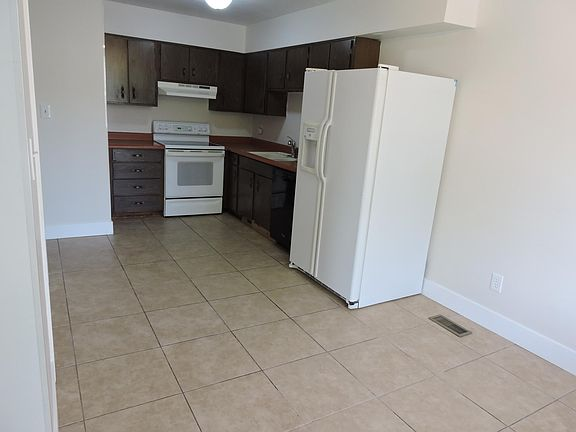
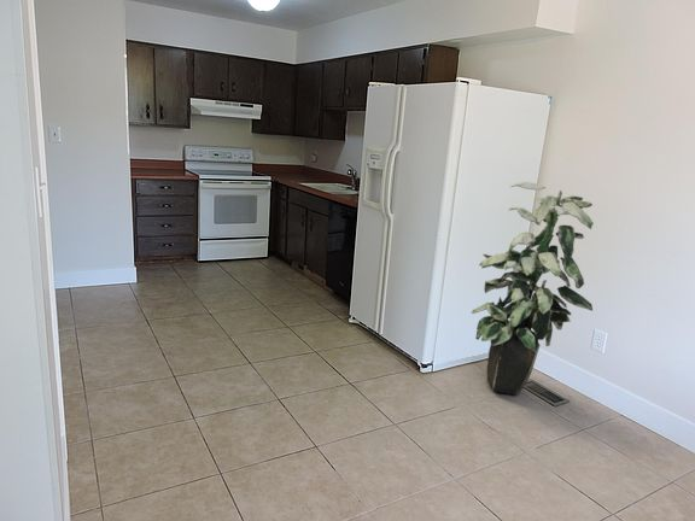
+ indoor plant (525, 289)
